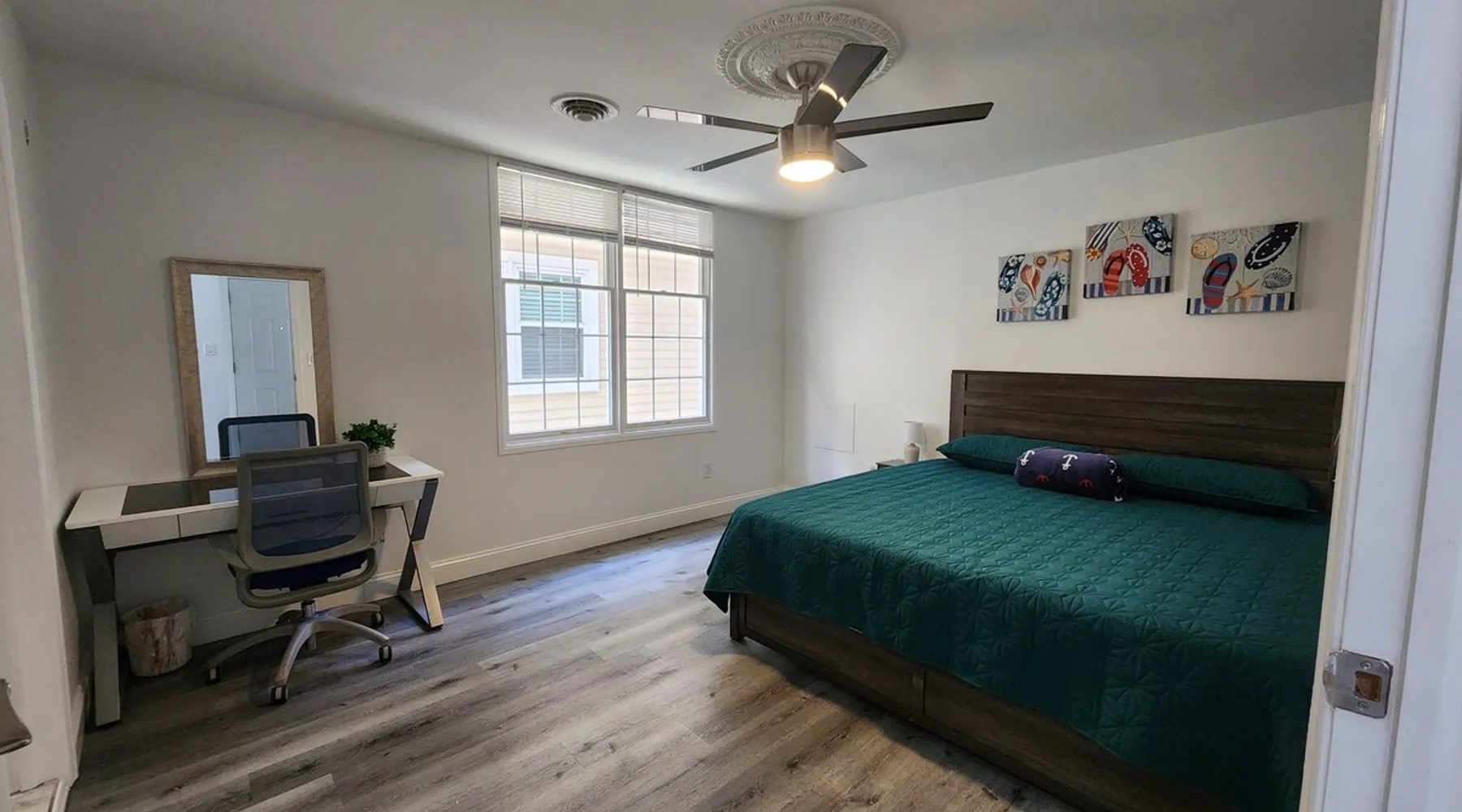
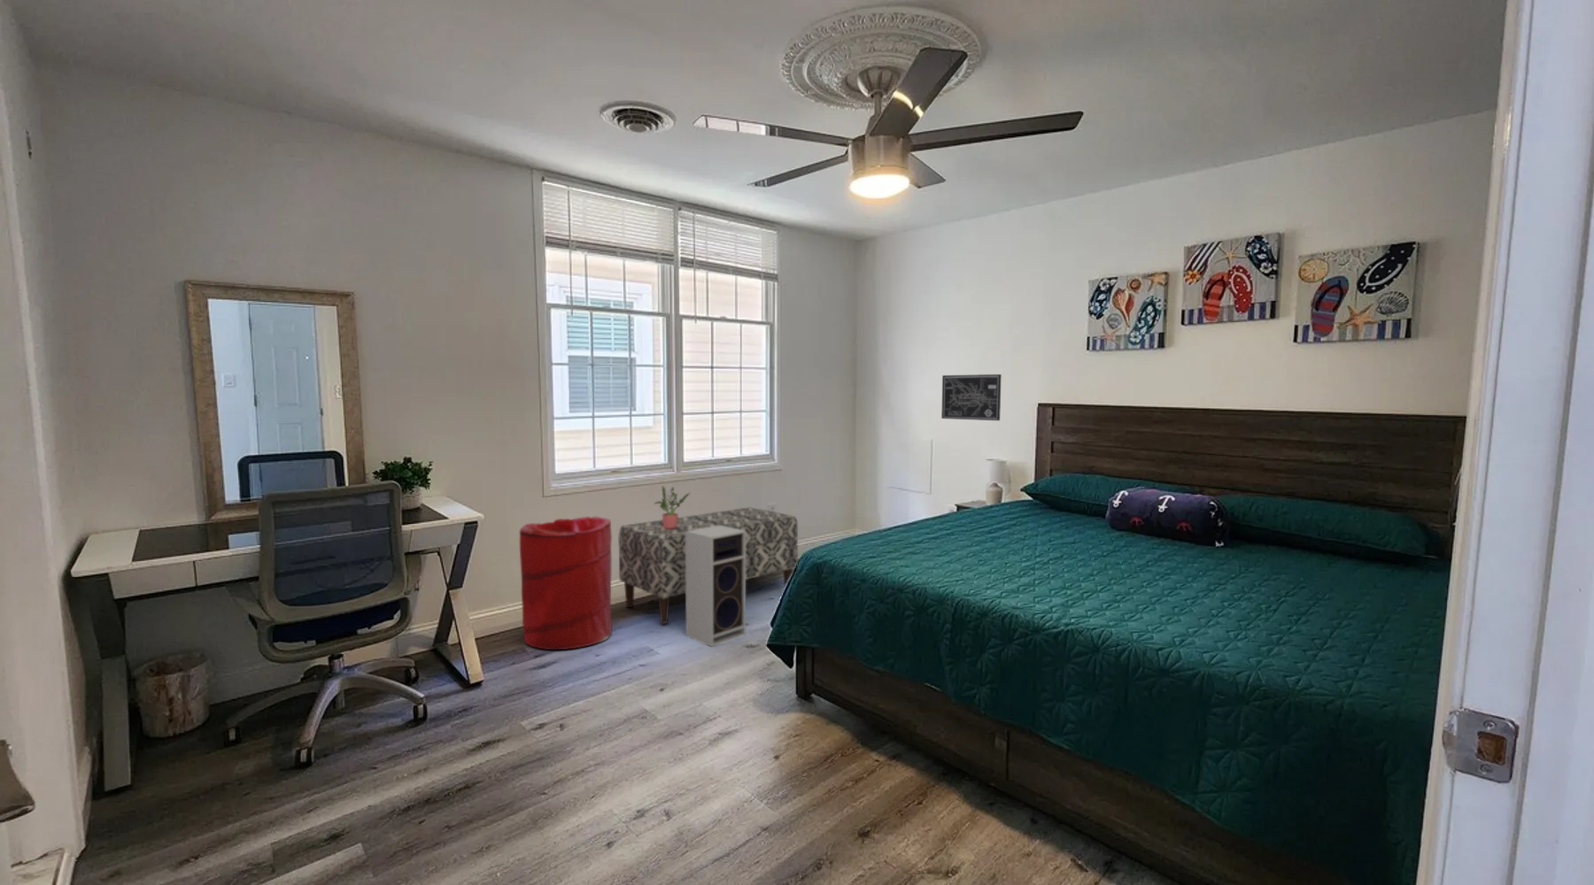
+ potted plant (669, 505)
+ bench (685, 559)
+ laundry hamper (567, 577)
+ wall art (969, 397)
+ speaker (715, 583)
